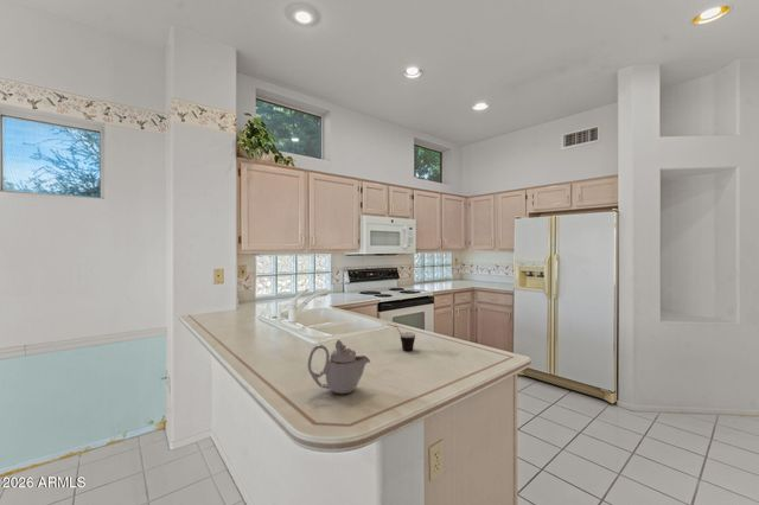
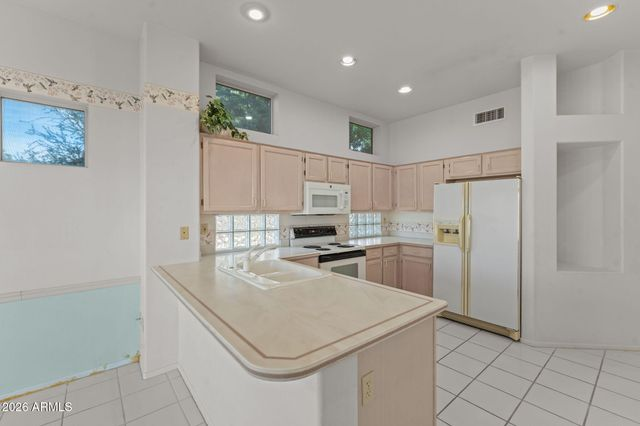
- teapot (339, 365)
- cup (401, 335)
